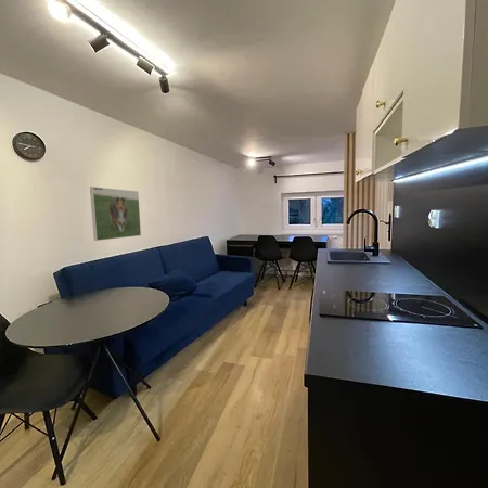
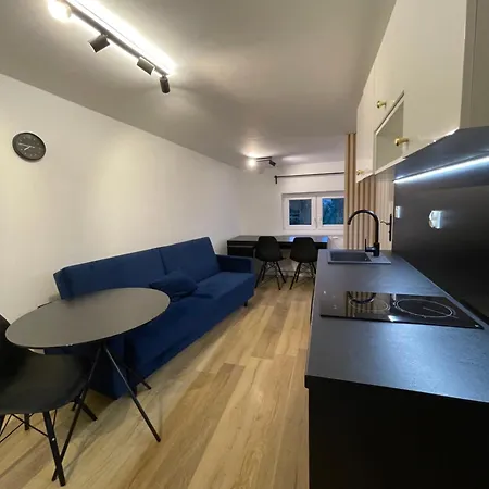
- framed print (117, 214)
